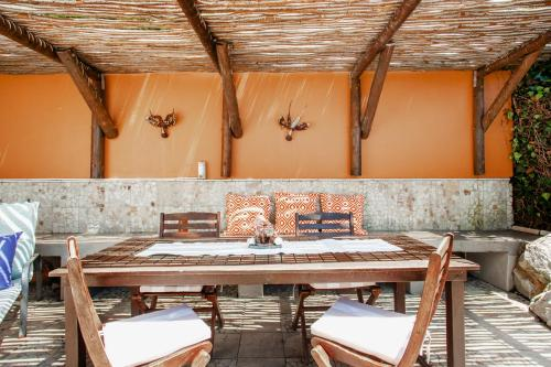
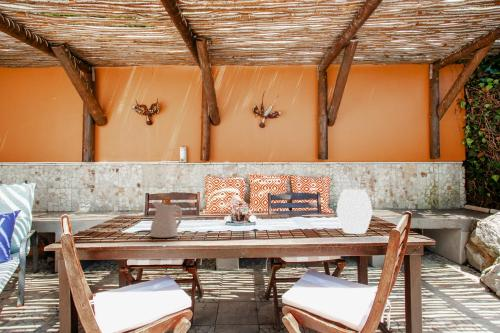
+ pitcher (165, 218)
+ vase (354, 211)
